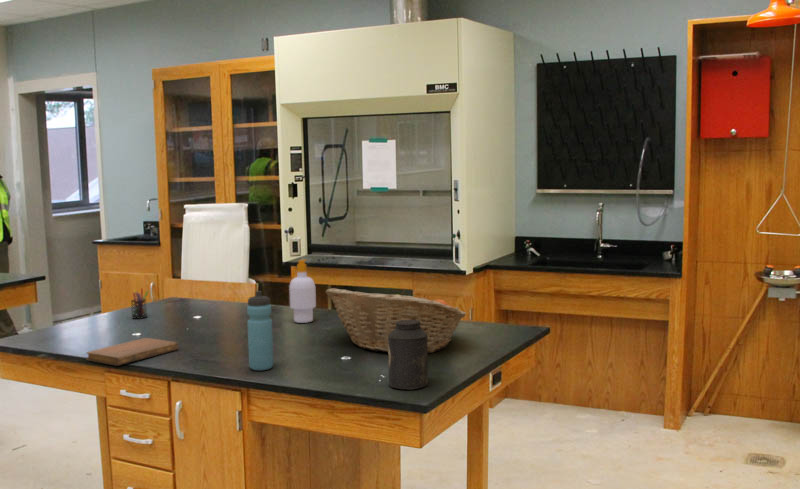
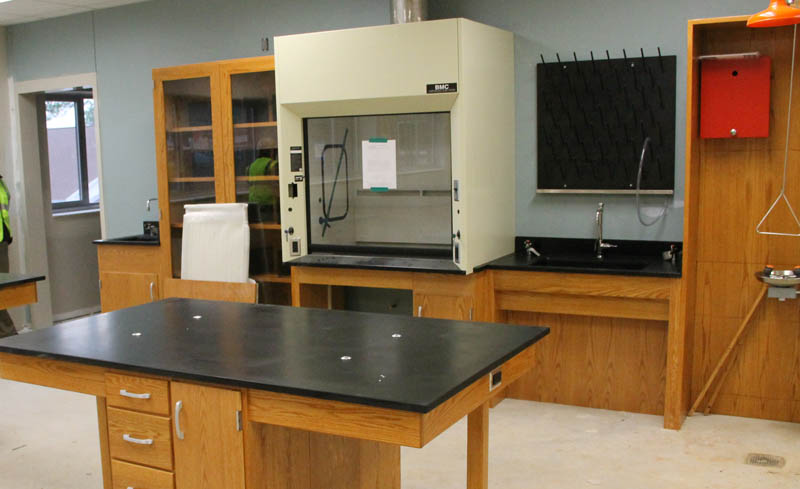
- pen holder (140, 302)
- water bottle (260, 329)
- fruit basket (394, 314)
- canister (407, 352)
- soap bottle (302, 290)
- notebook (133, 350)
